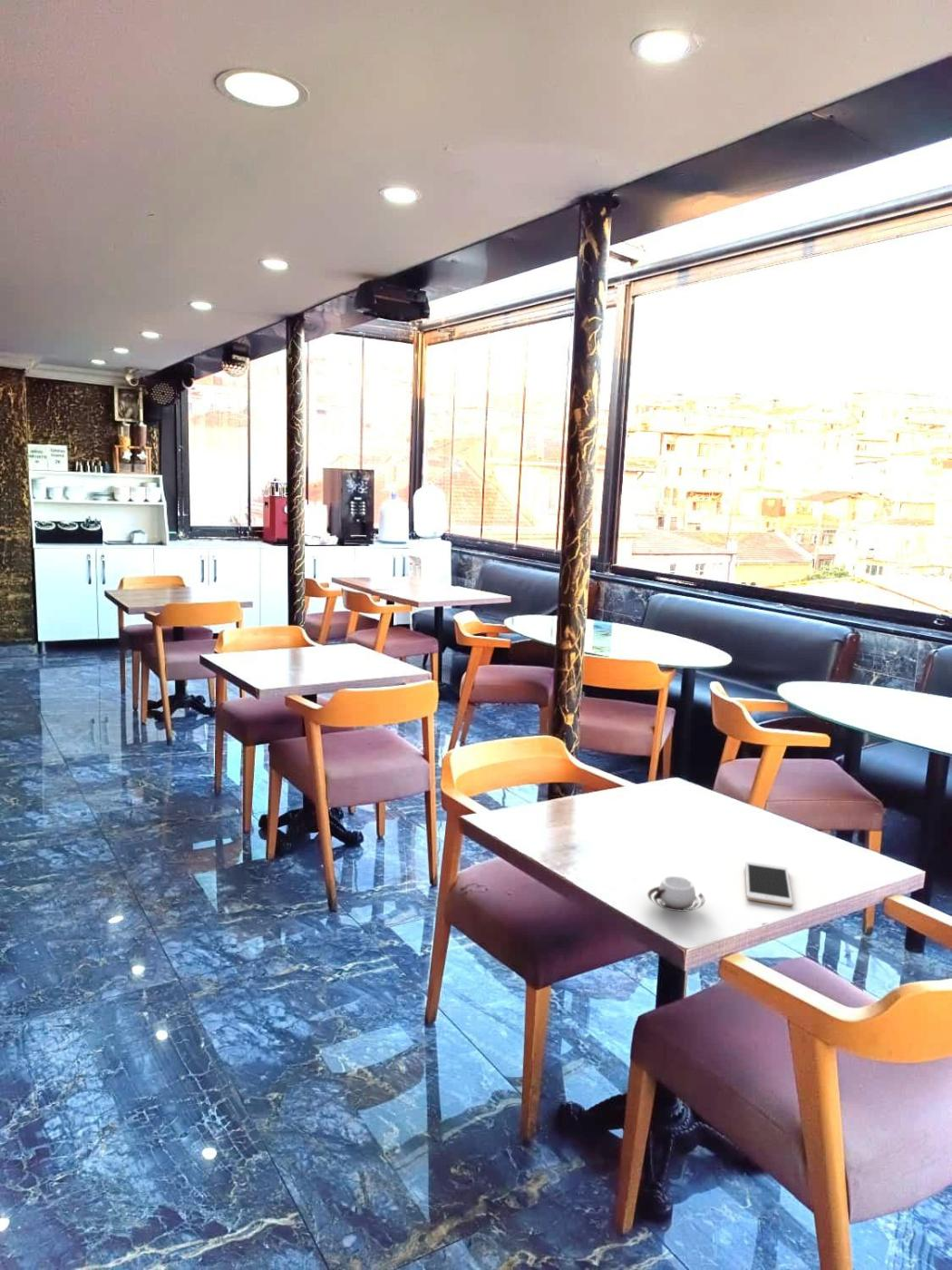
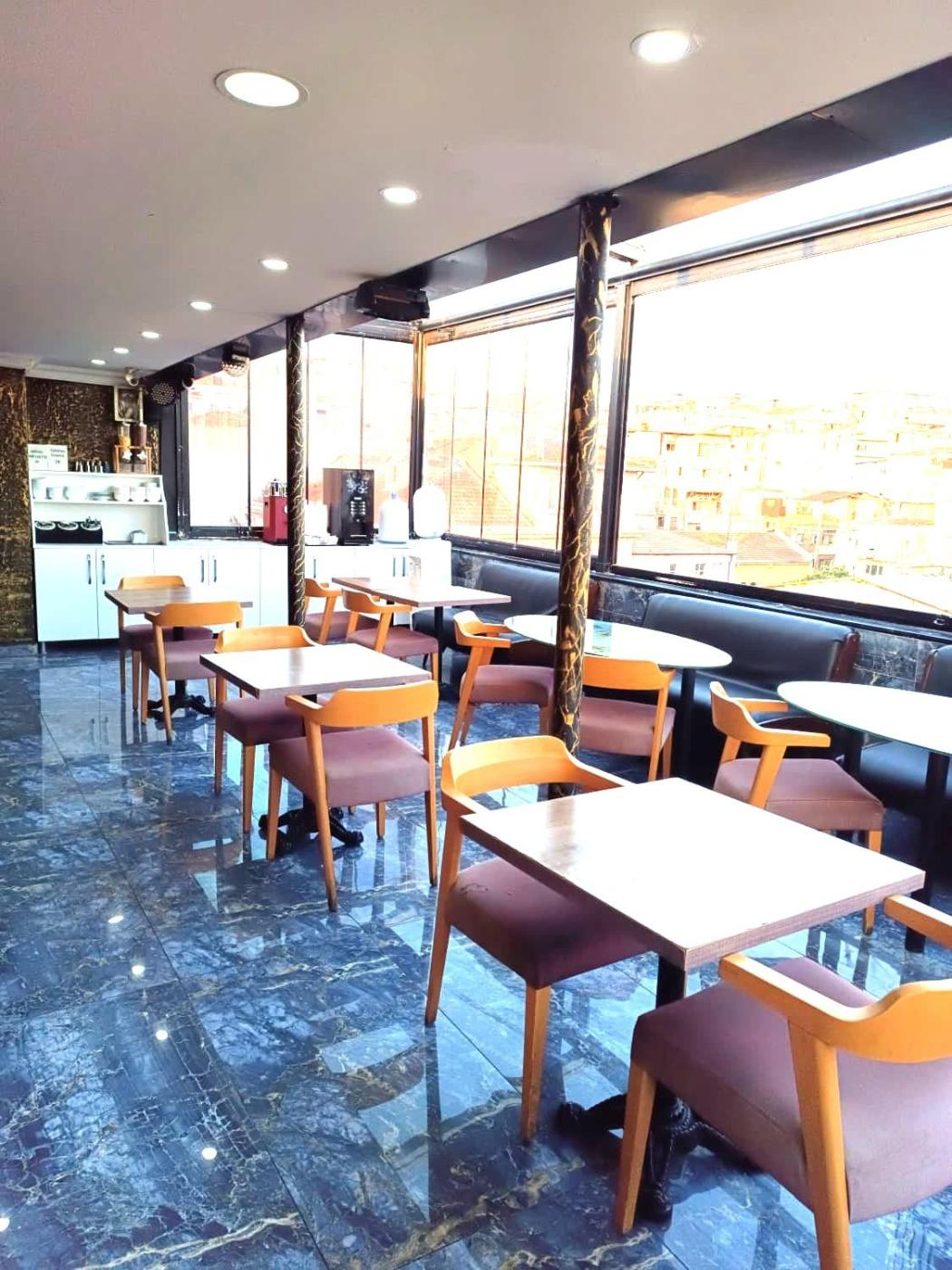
- cup (676, 894)
- cell phone (767, 883)
